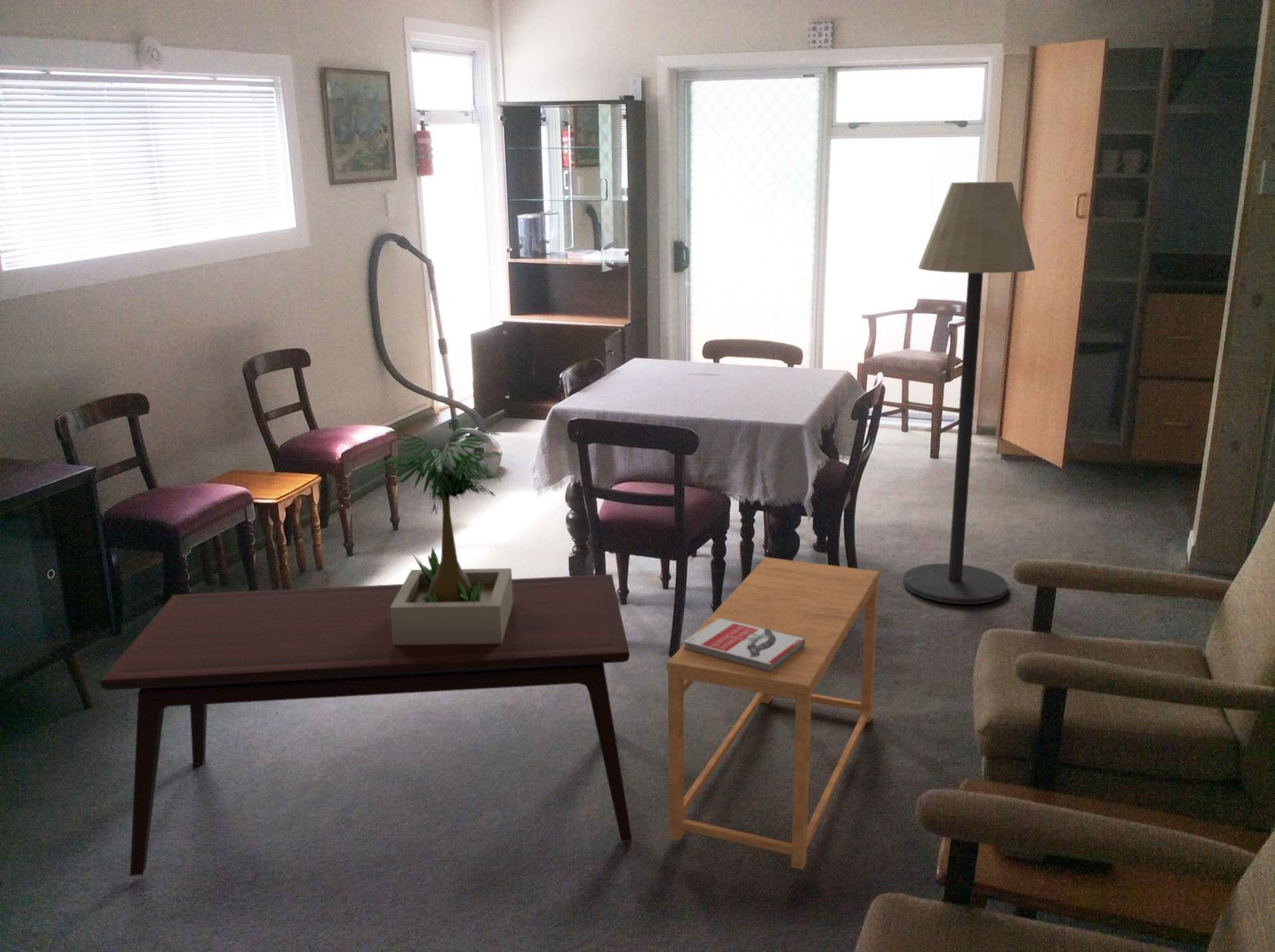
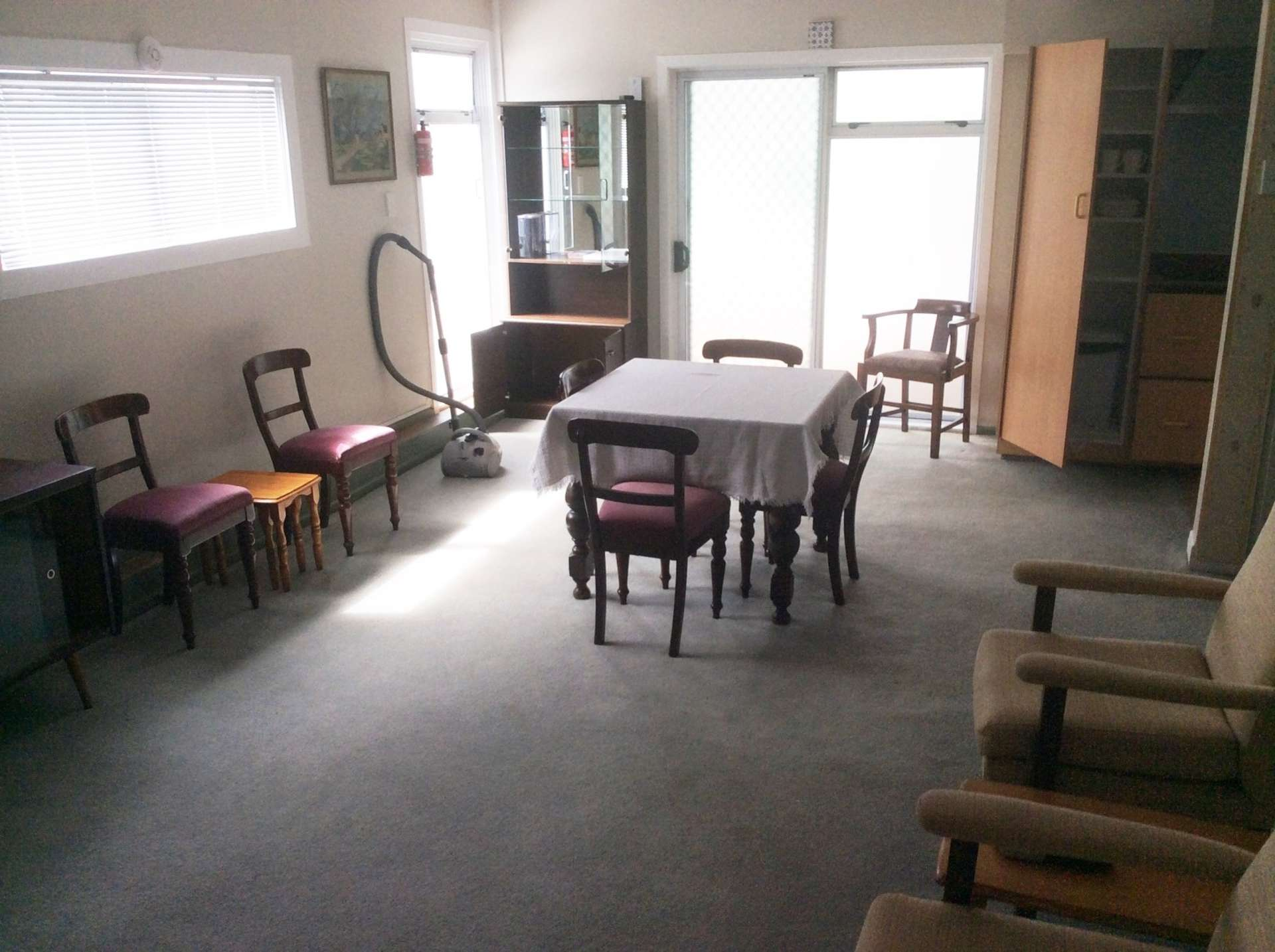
- floor lamp (967, 394)
- book (744, 642)
- coffee table (392, 694)
- side table (782, 694)
- potted plant (442, 526)
